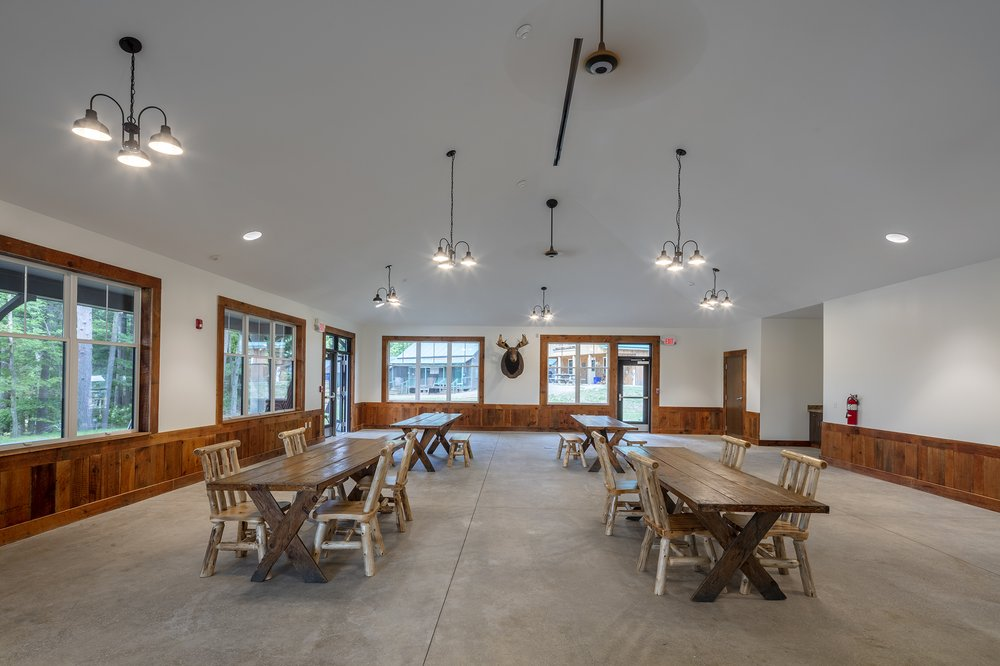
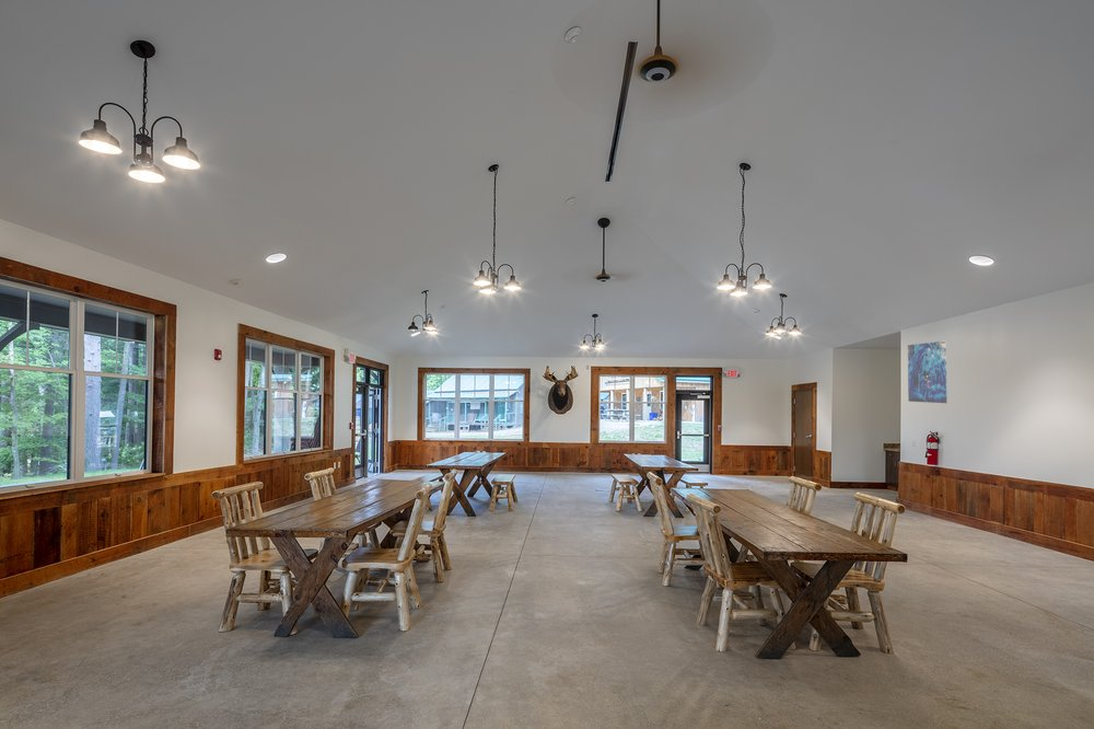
+ map (926, 372)
